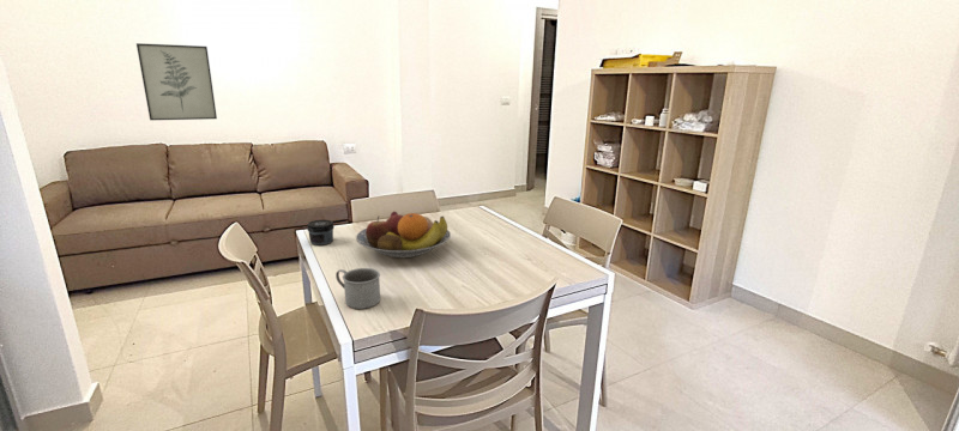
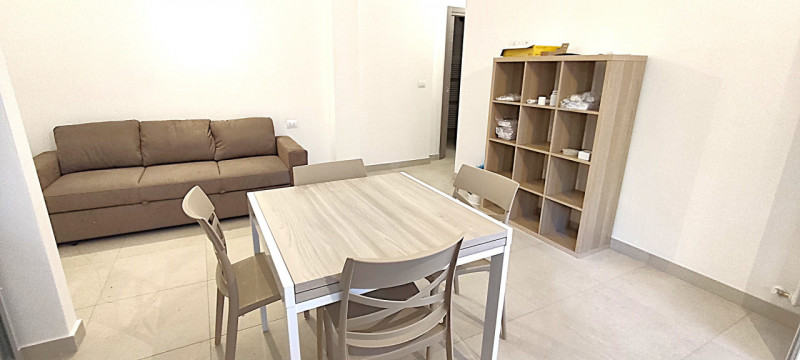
- fruit bowl (404, 231)
- mug (358, 286)
- wall art (179, 83)
- jar (320, 232)
